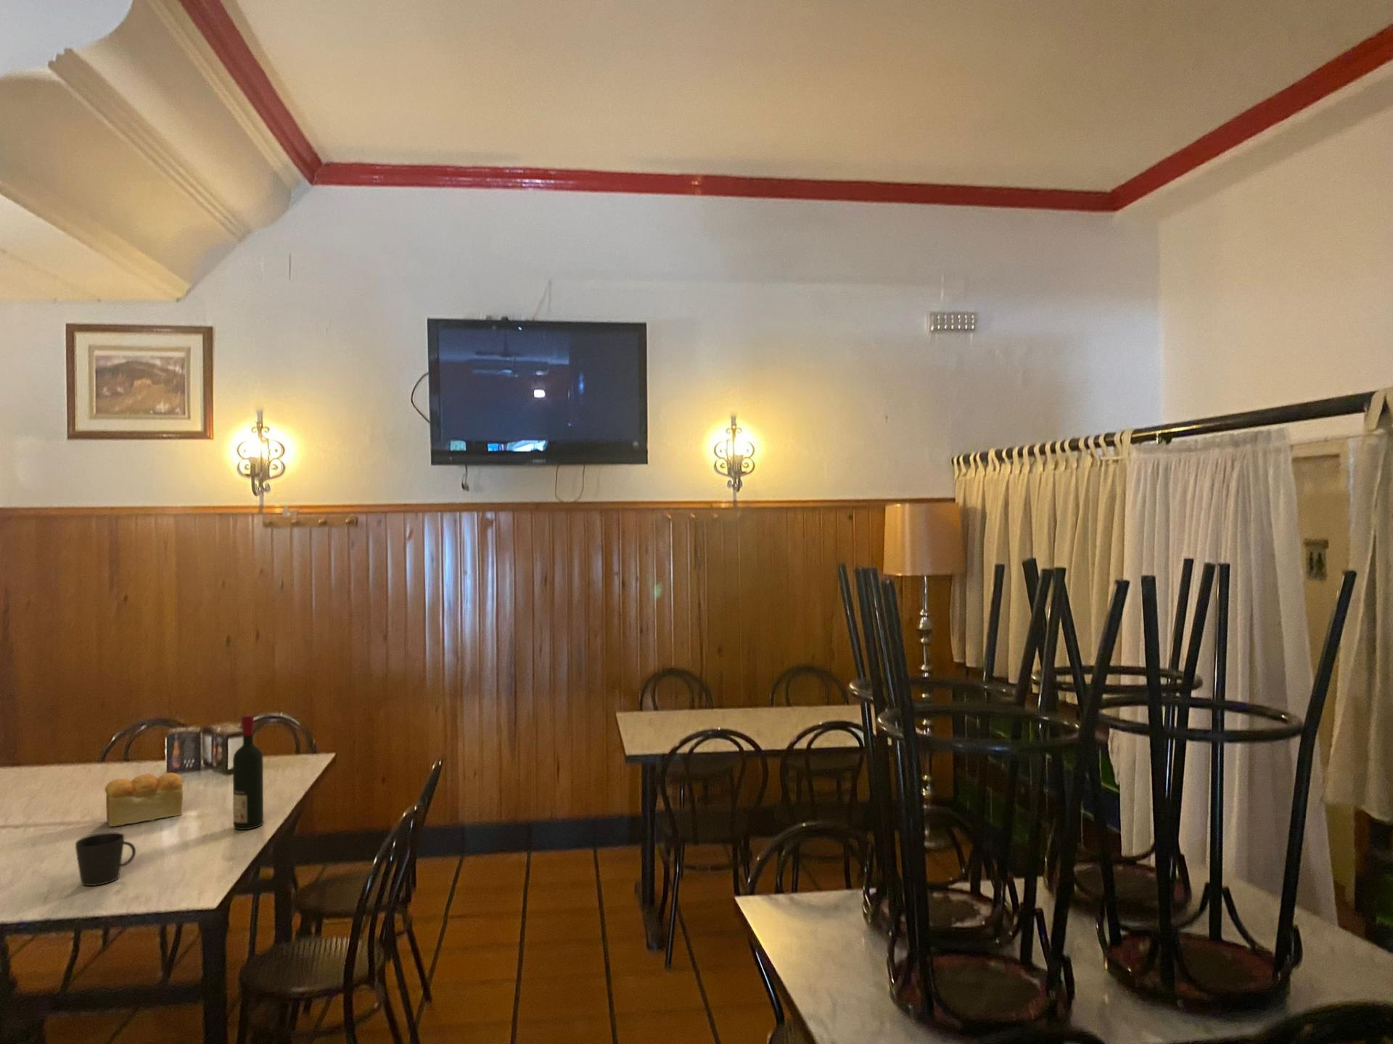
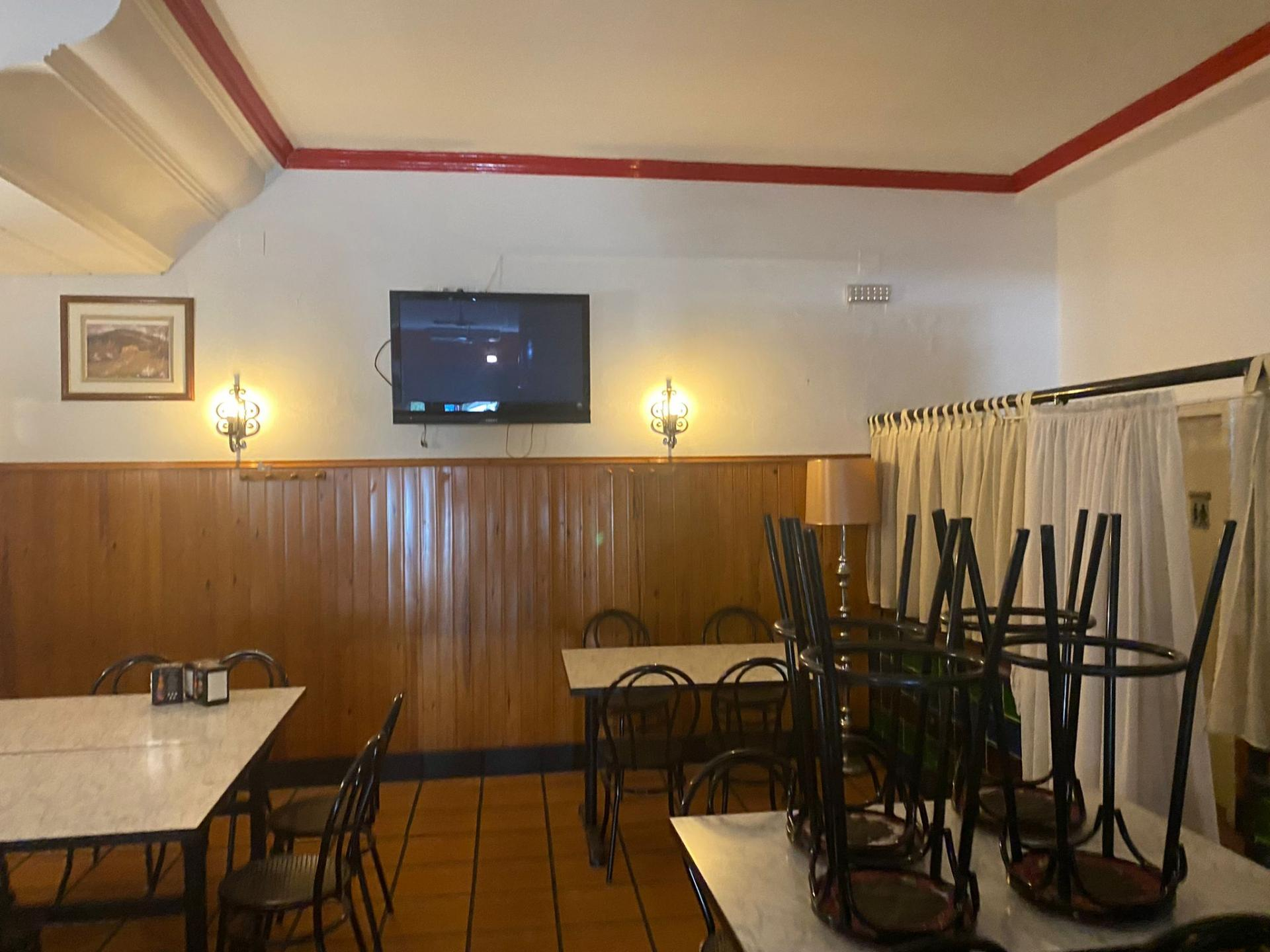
- bread (145, 795)
- cup (106, 858)
- alcohol (248, 771)
